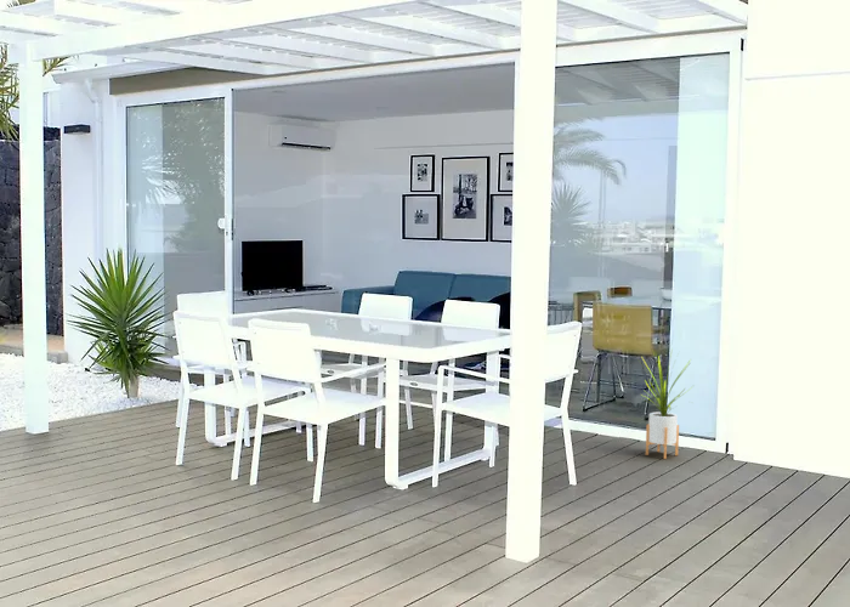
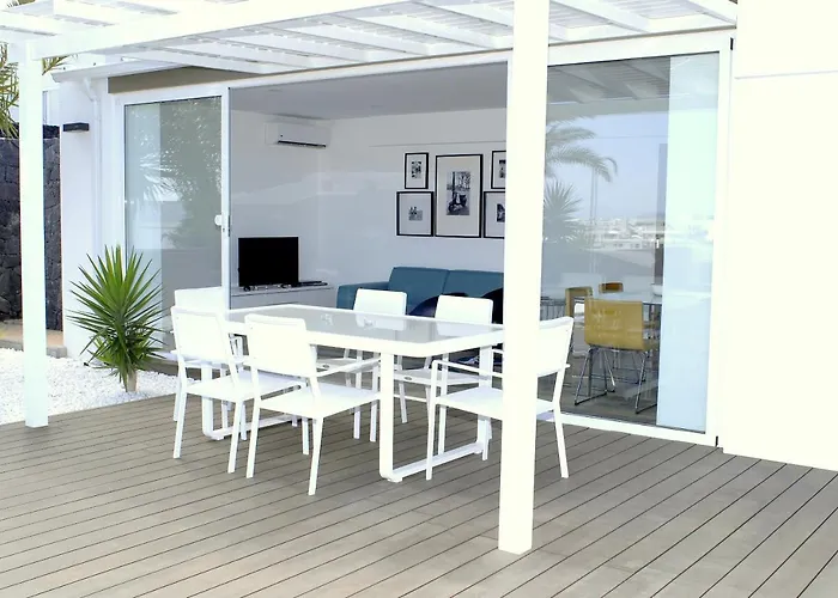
- house plant (664, 402)
